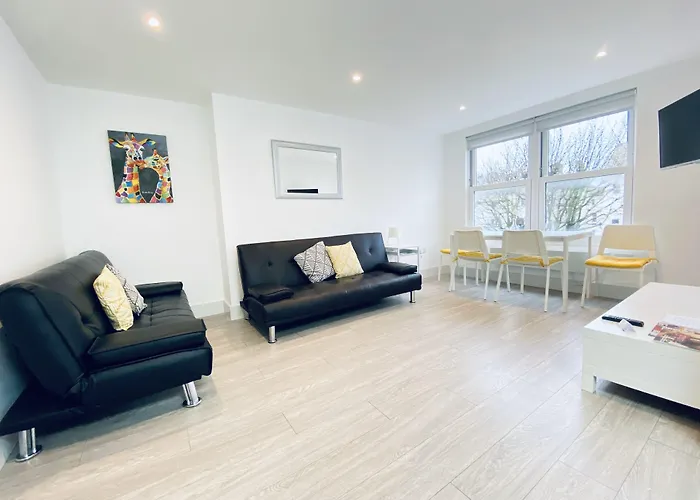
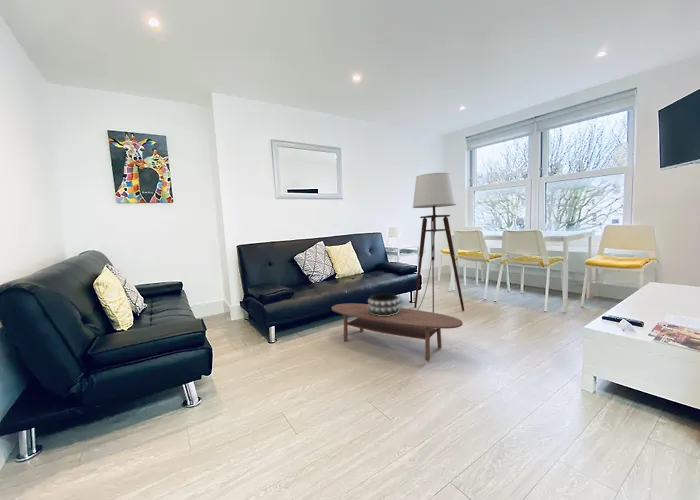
+ coffee table (389, 328)
+ floor lamp (423, 246)
+ decorative bowl (384, 303)
